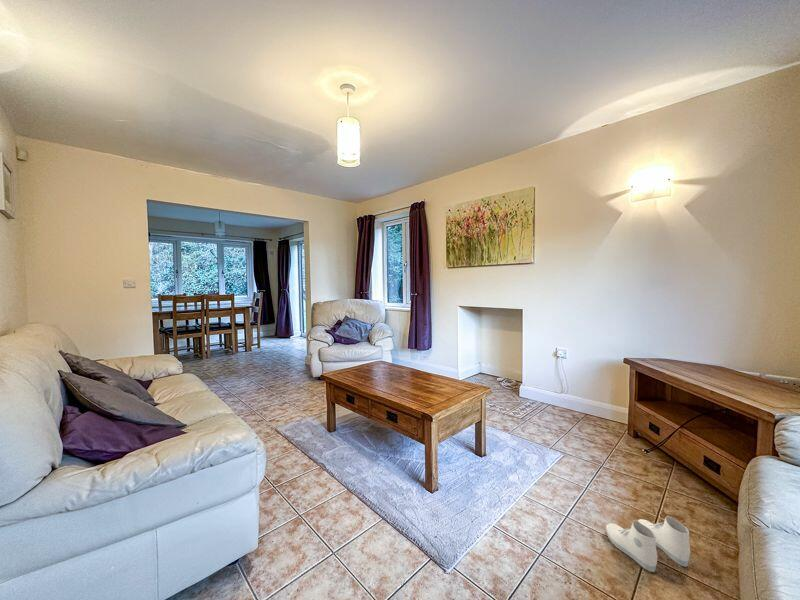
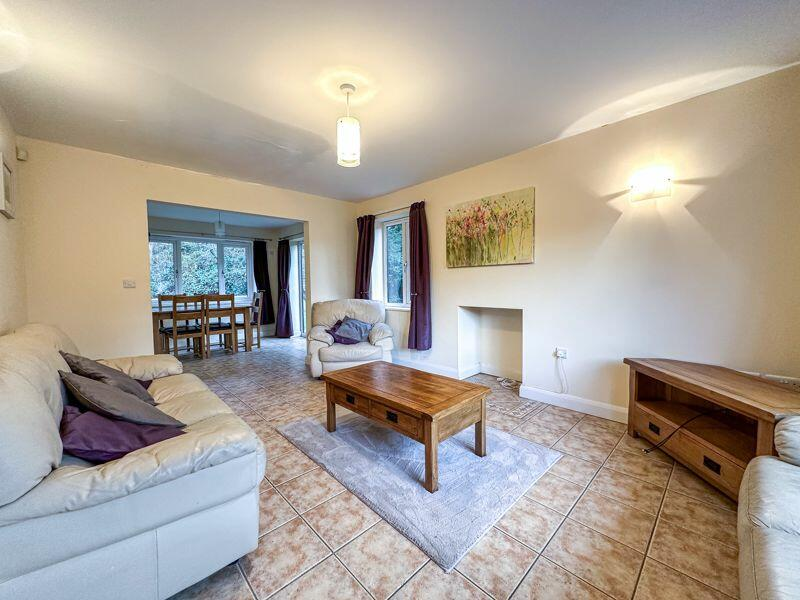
- boots (646, 530)
